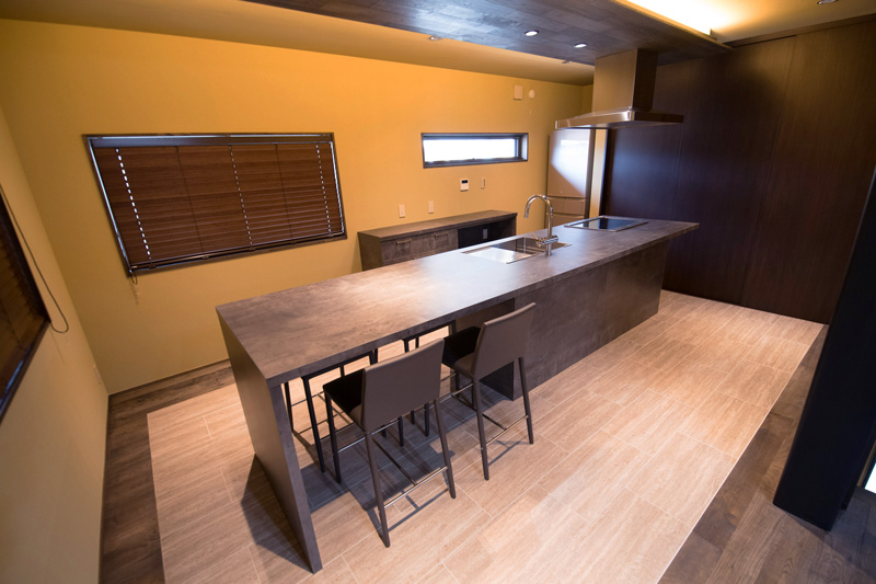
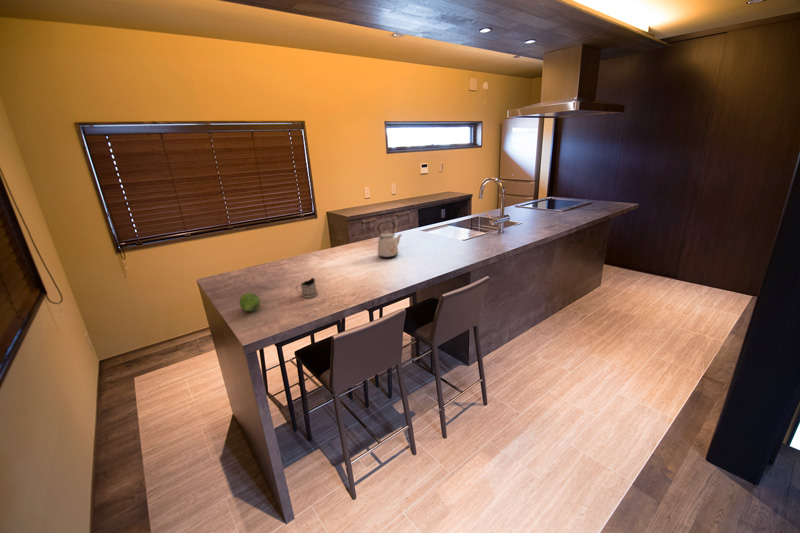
+ kettle (390, 238)
+ fruit (249, 301)
+ tea glass holder (306, 288)
